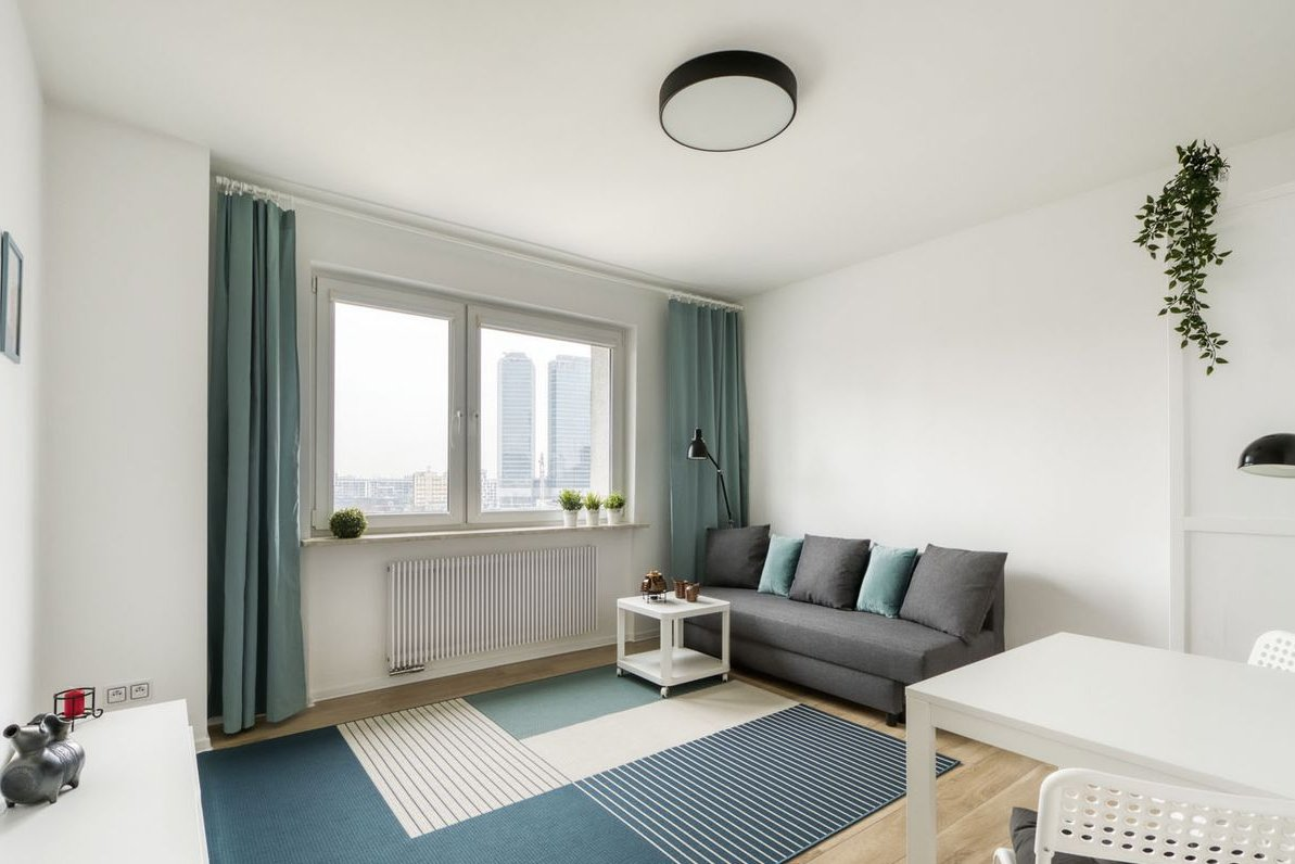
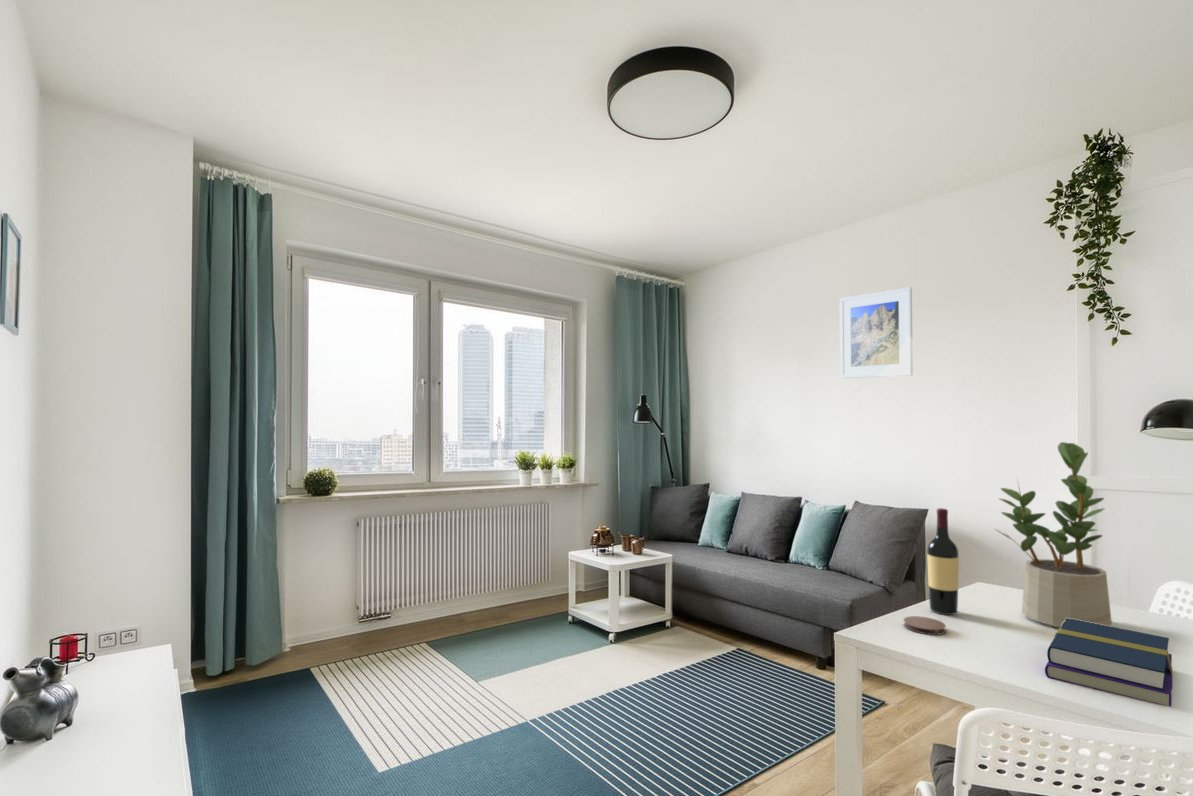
+ book (1109, 656)
+ wine bottle (942, 559)
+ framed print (874, 334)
+ coaster (924, 625)
+ potted plant (1049, 530)
